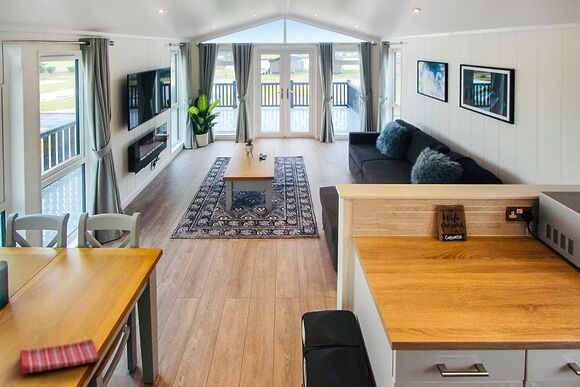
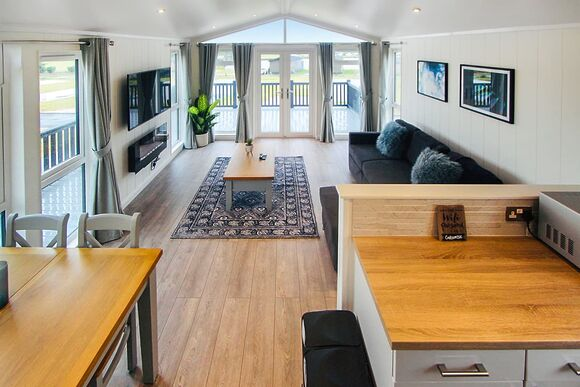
- dish towel (59, 355)
